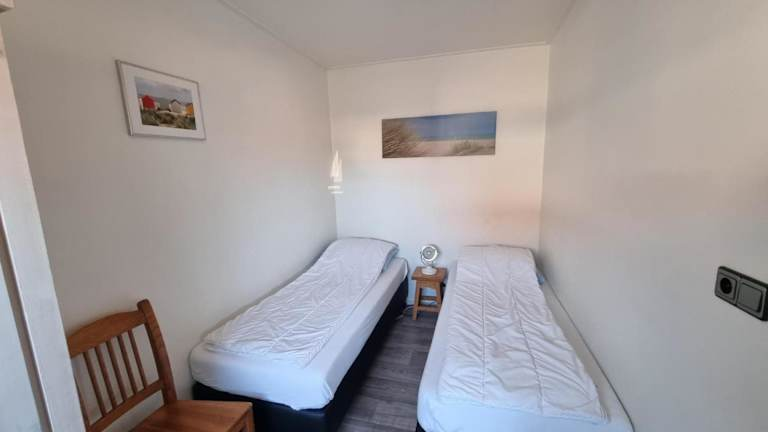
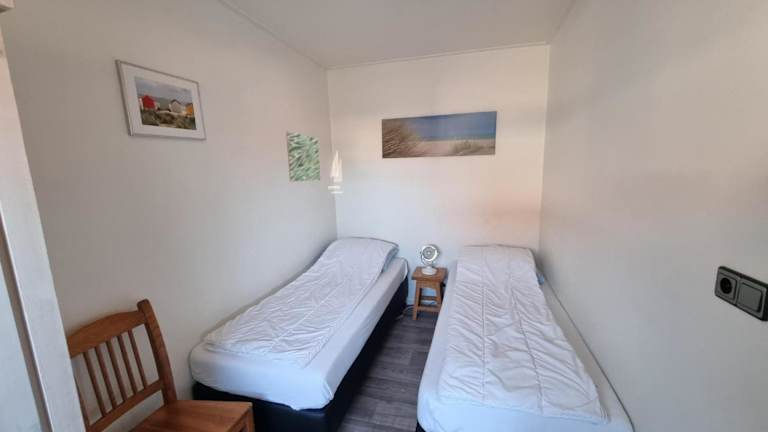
+ wall art (304, 158)
